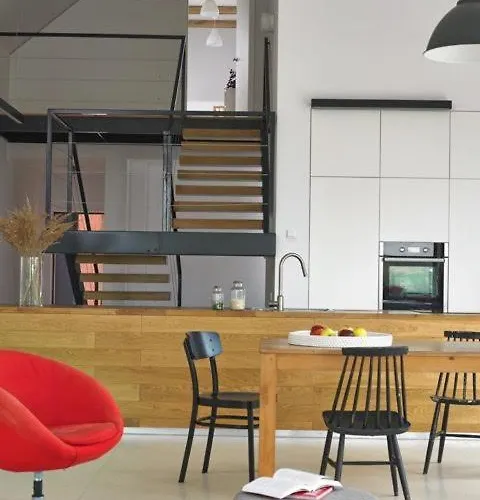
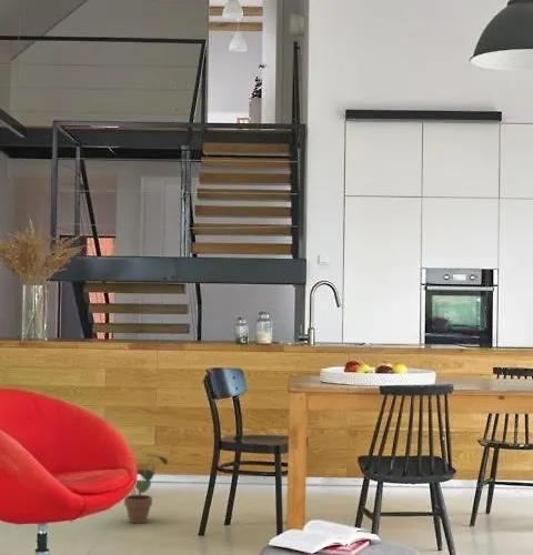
+ potted plant (138, 488)
